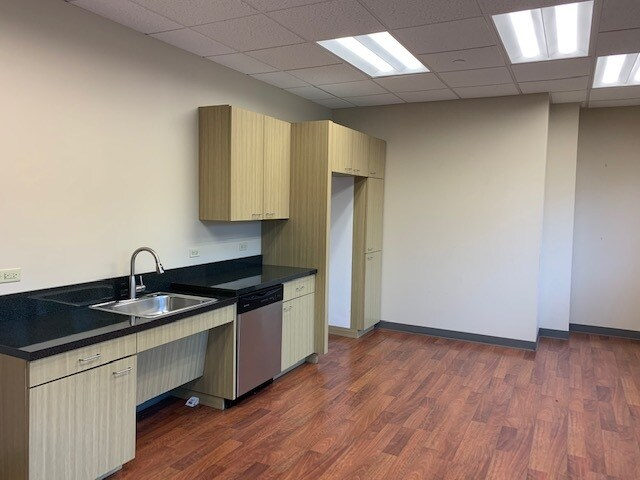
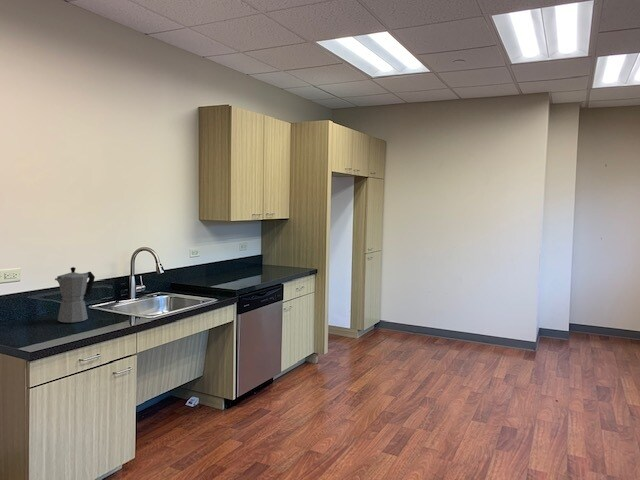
+ moka pot (75, 293)
